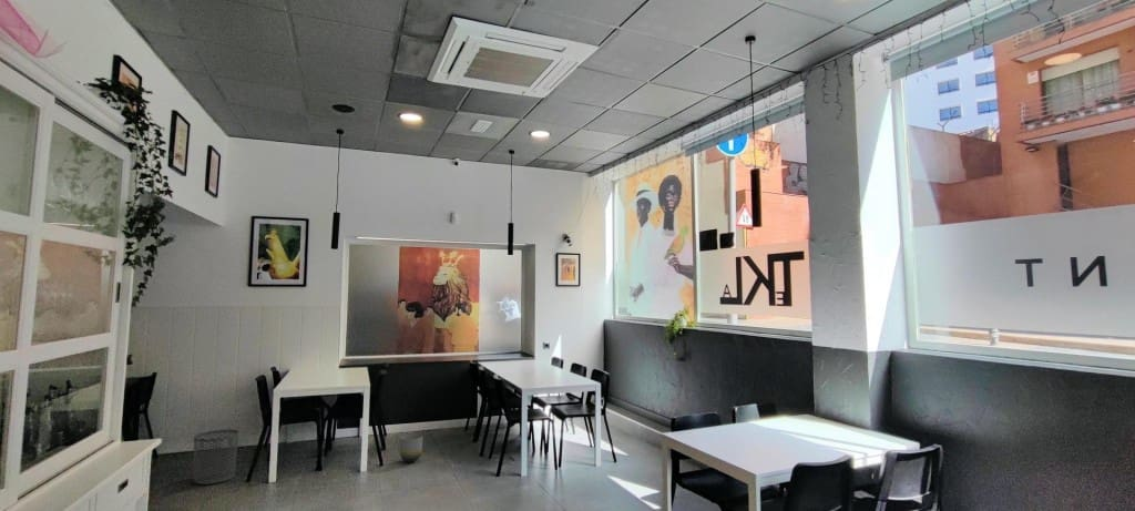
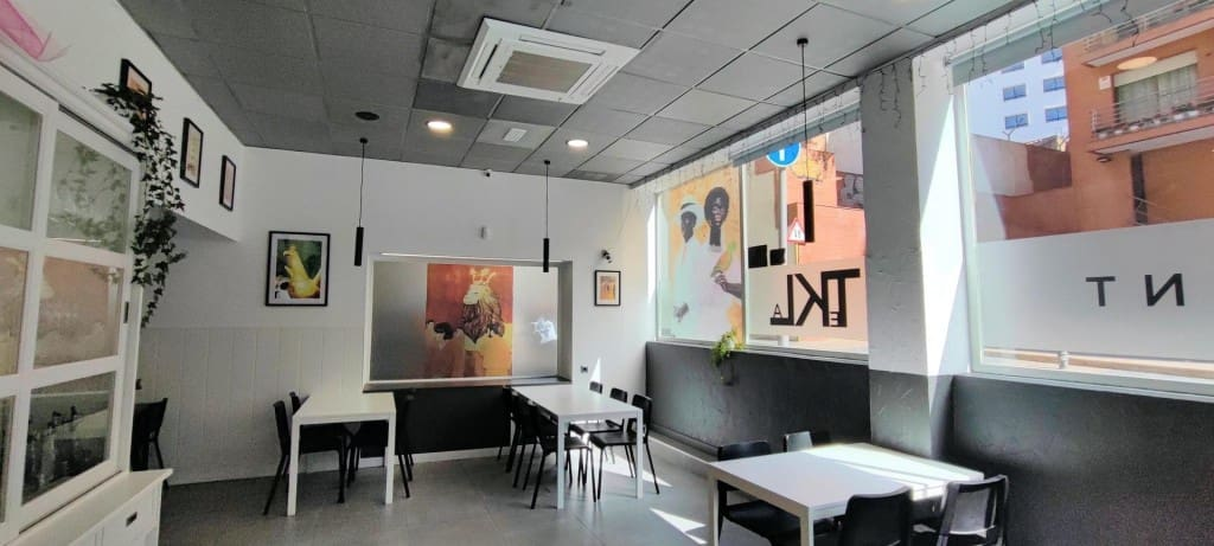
- waste bin (215, 456)
- planter (410, 449)
